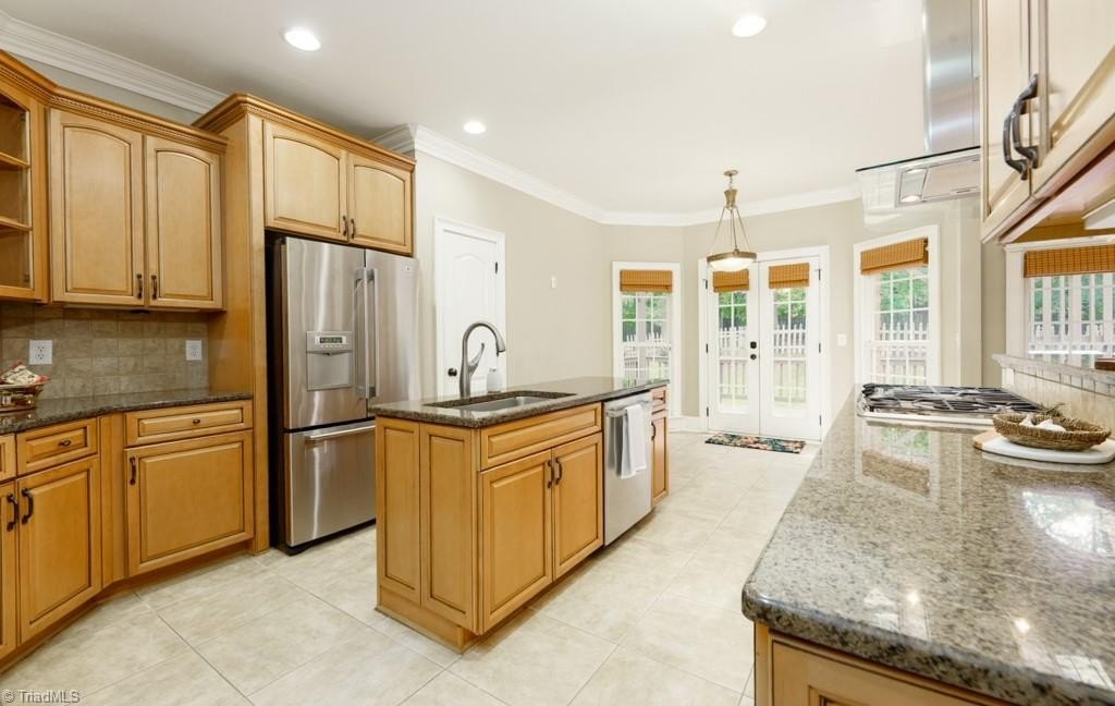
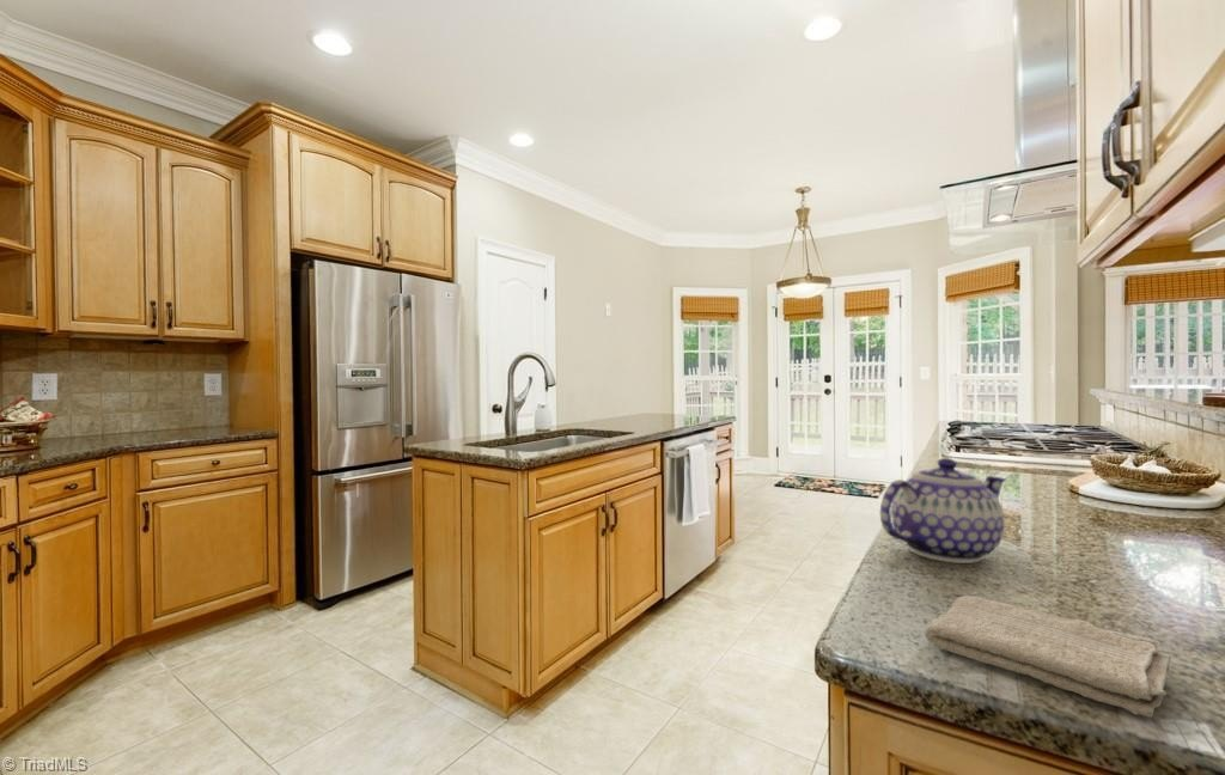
+ teapot (945, 505)
+ washcloth (1040, 643)
